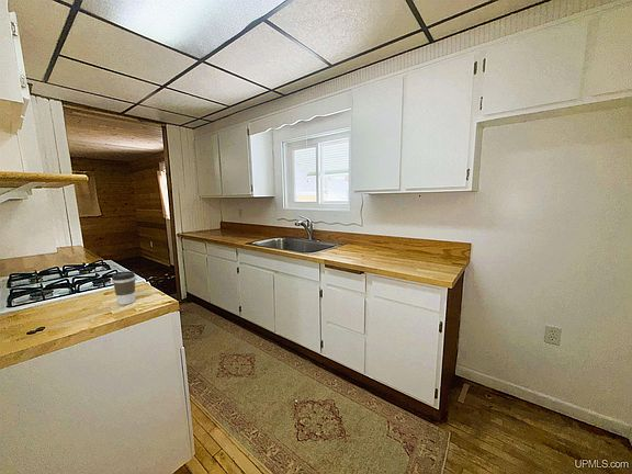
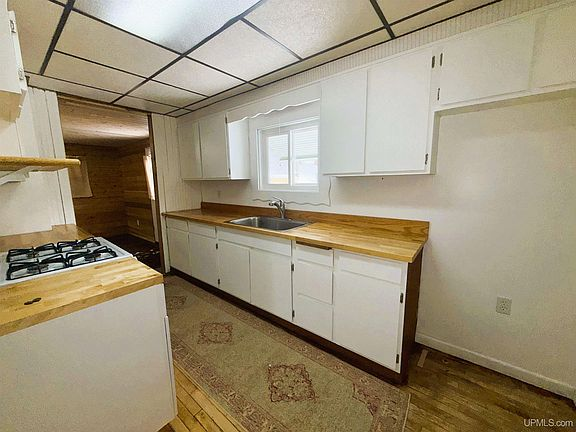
- coffee cup (125, 287)
